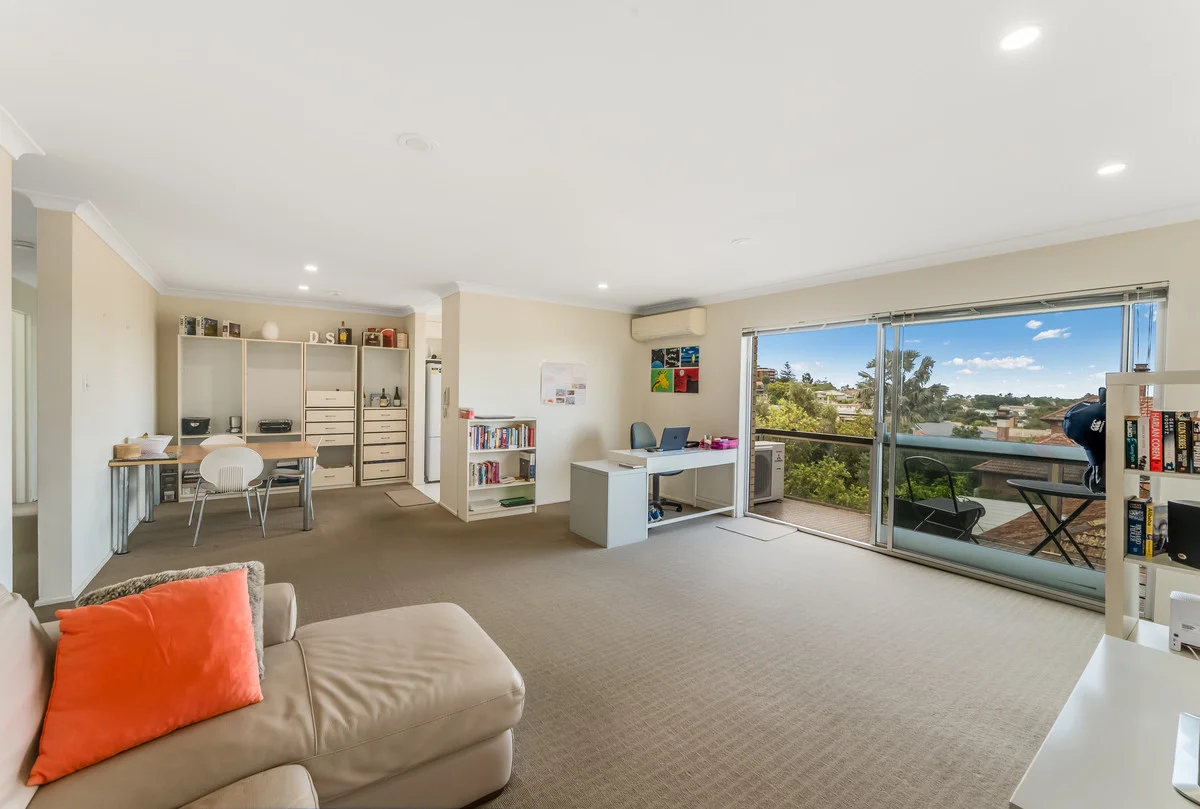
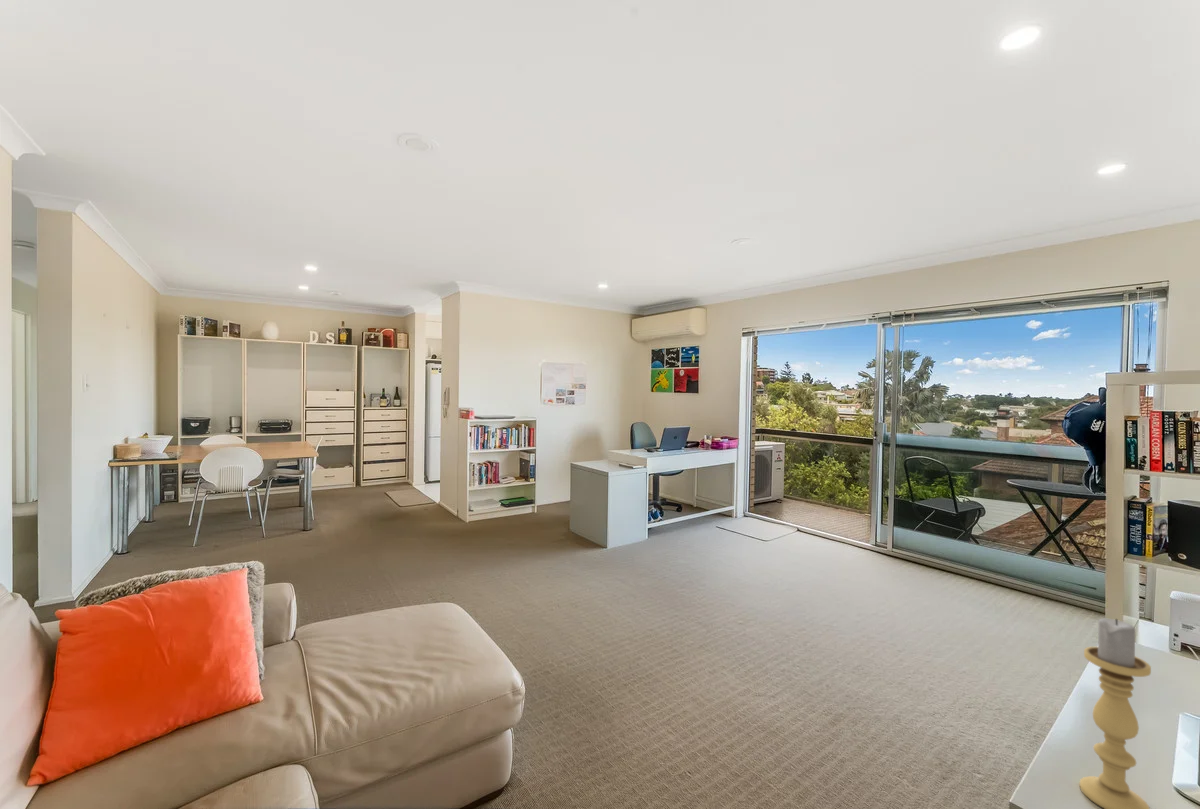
+ candle holder (1115, 709)
